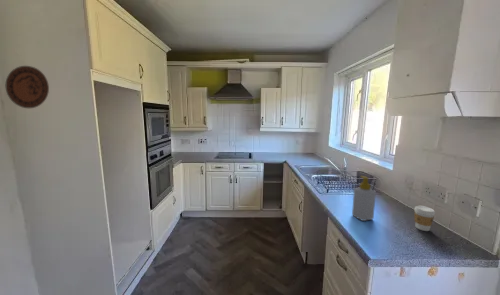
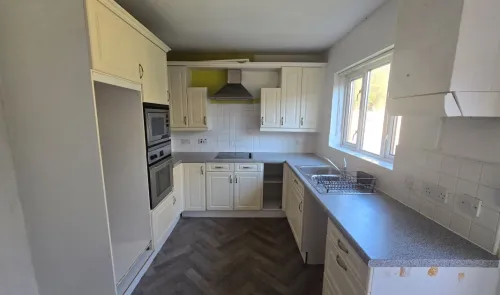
- coffee cup (423, 218)
- decorative plate (28, 87)
- soap bottle (364, 197)
